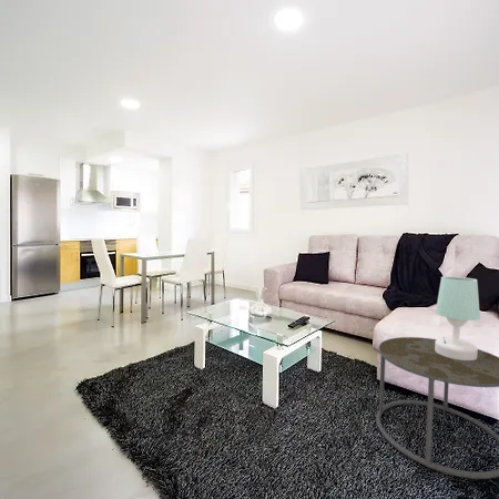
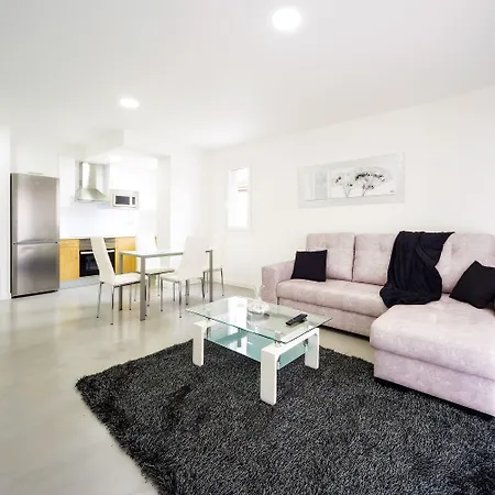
- side table (444, 395)
- table lamp (457, 315)
